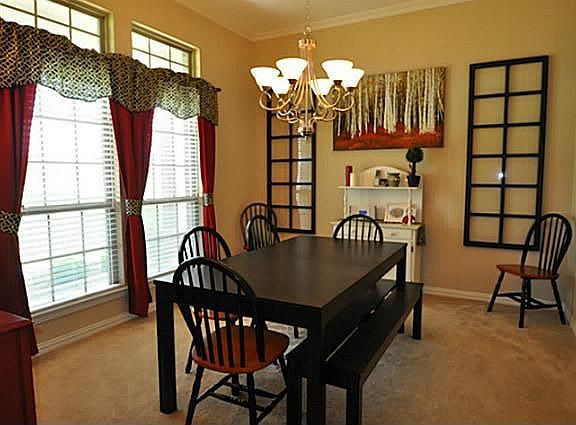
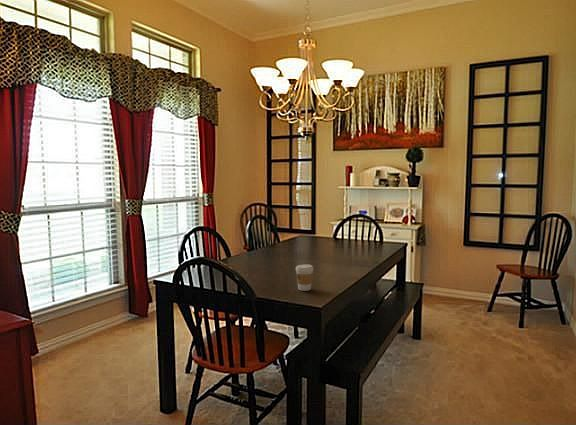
+ coffee cup (304, 277)
